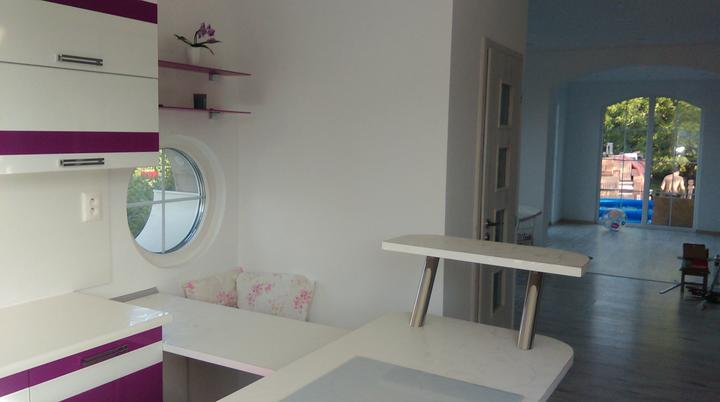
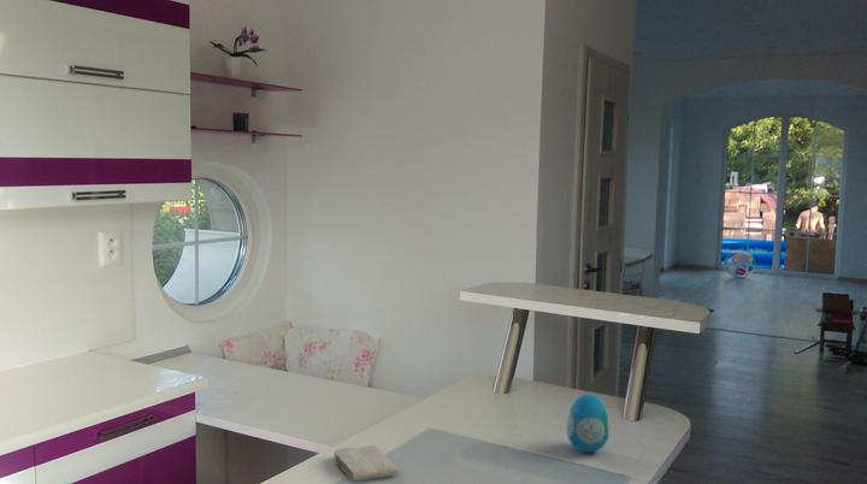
+ decorative egg (588, 423)
+ washcloth (364, 461)
